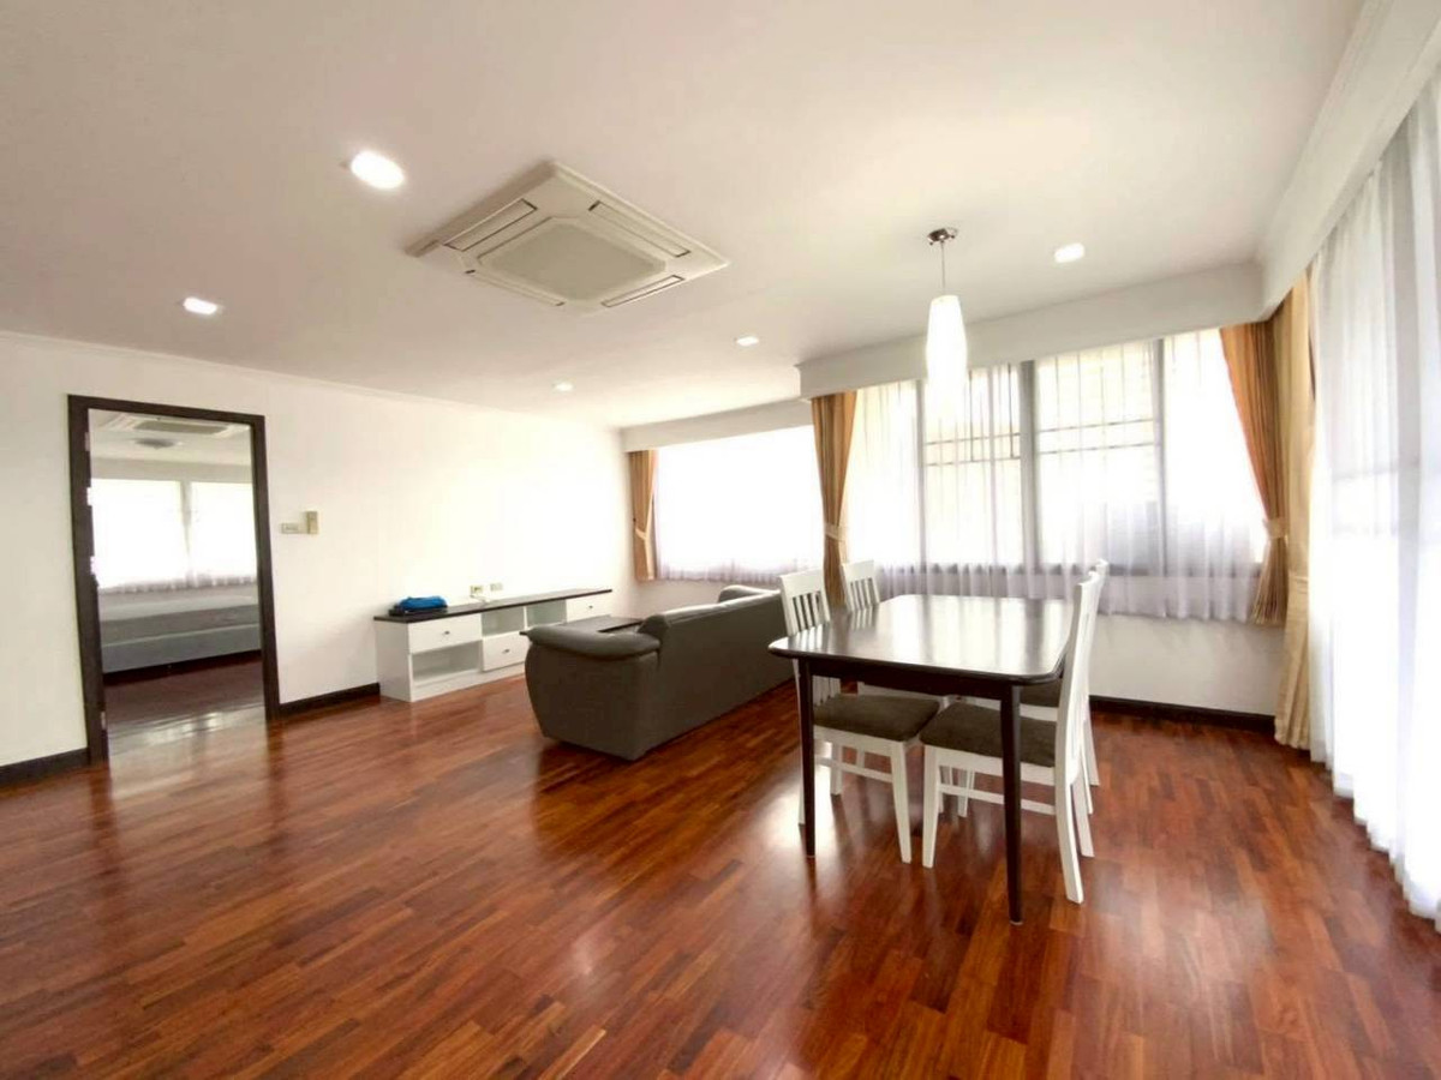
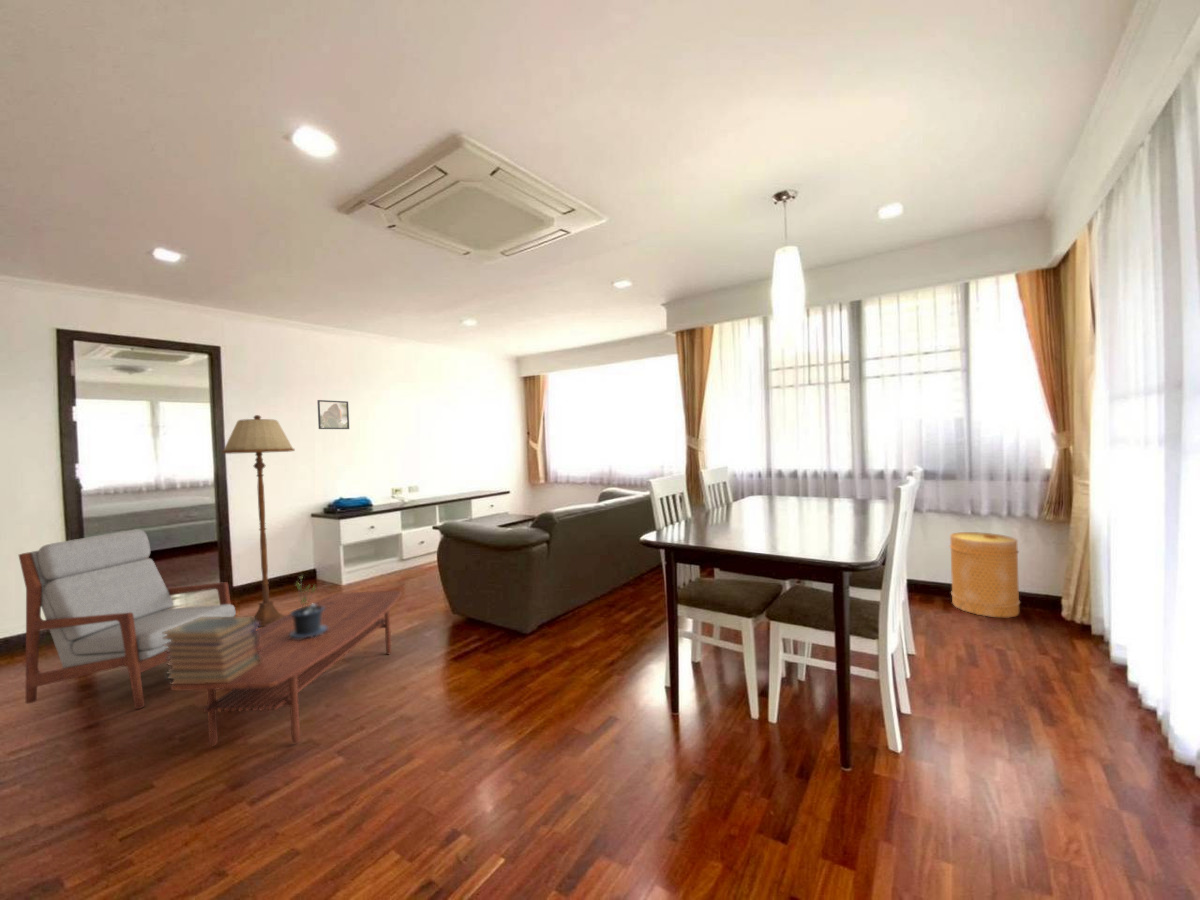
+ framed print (333, 414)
+ armchair (139, 607)
+ floor lamp (262, 518)
+ coffee table (314, 659)
+ basket (983, 572)
+ potted plant (307, 605)
+ book stack (213, 648)
